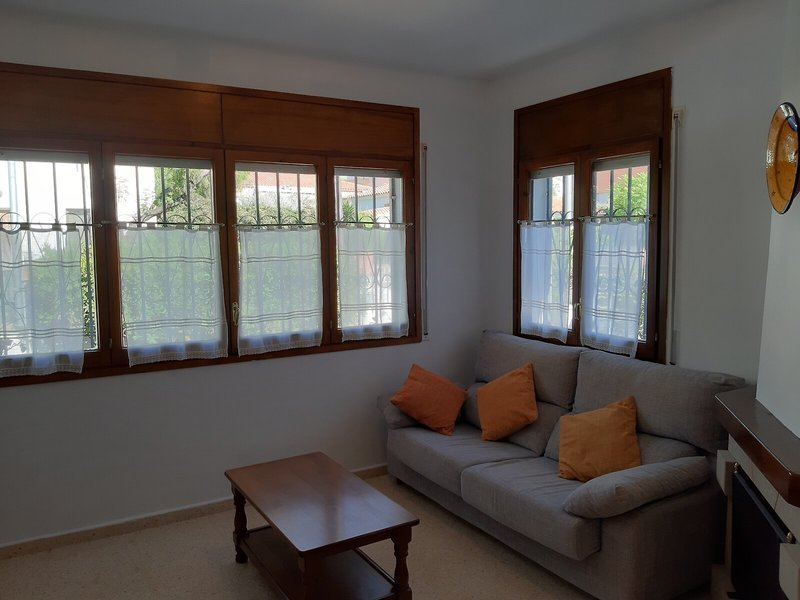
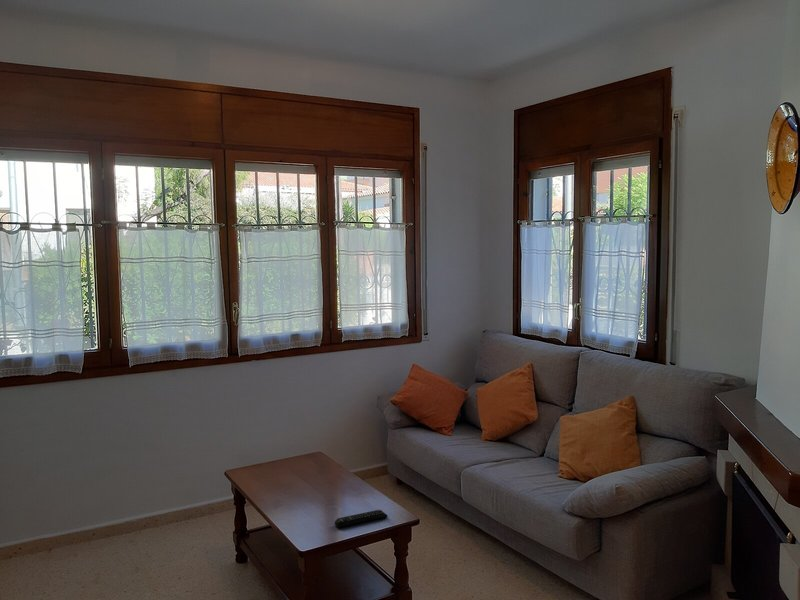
+ remote control (361, 518)
